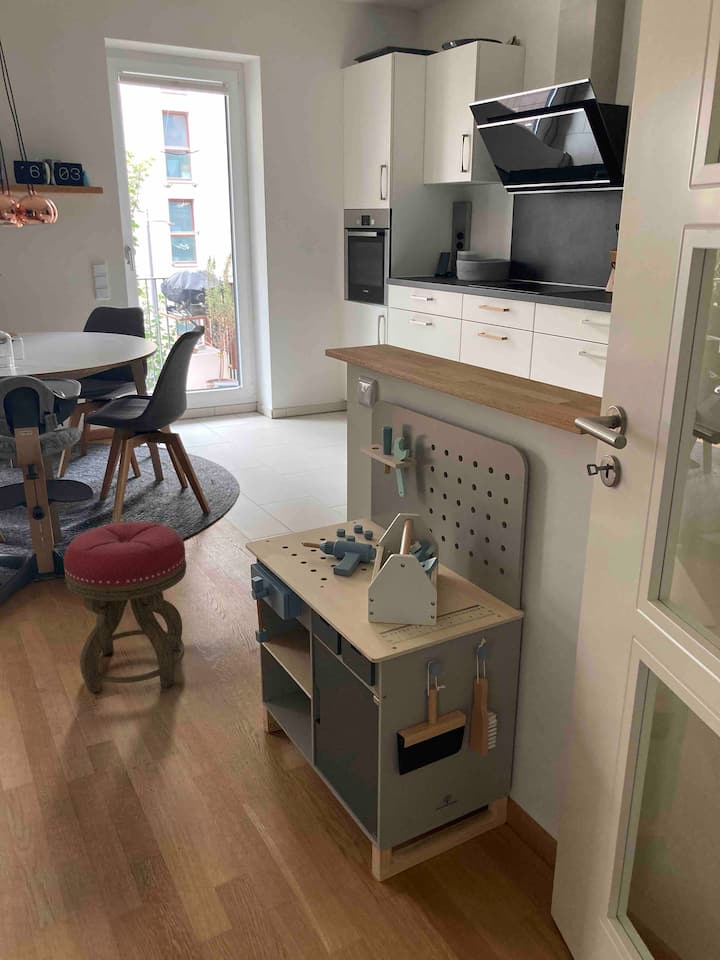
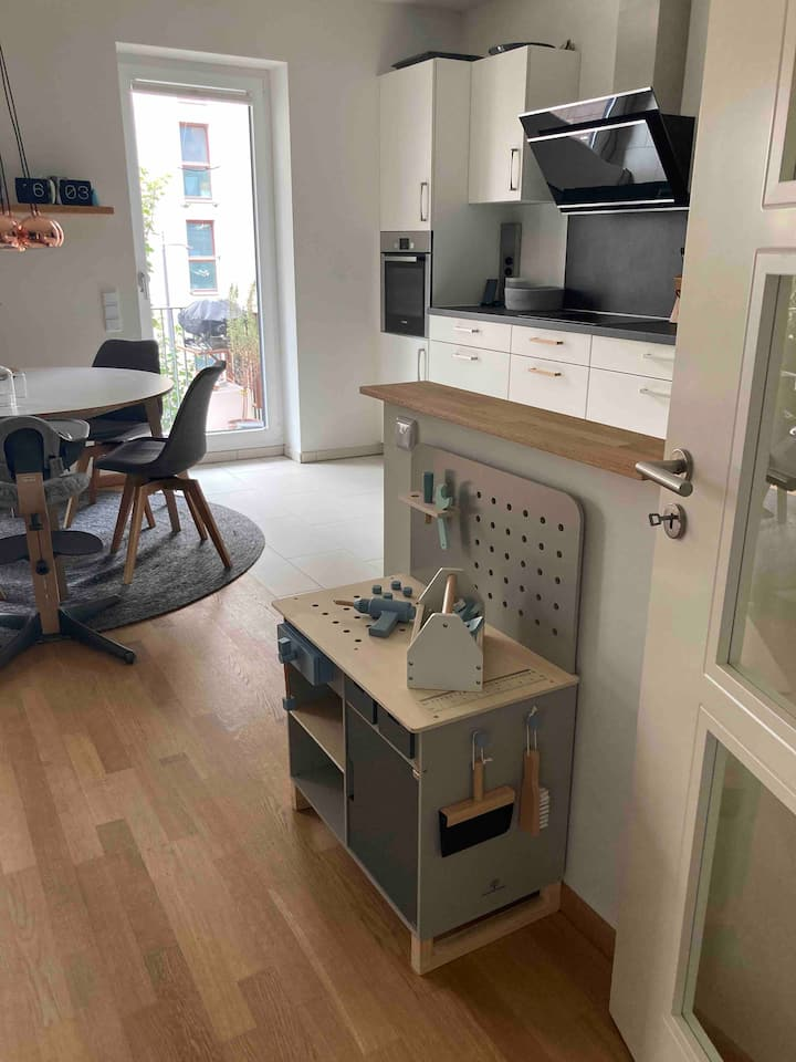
- stool (131, 603)
